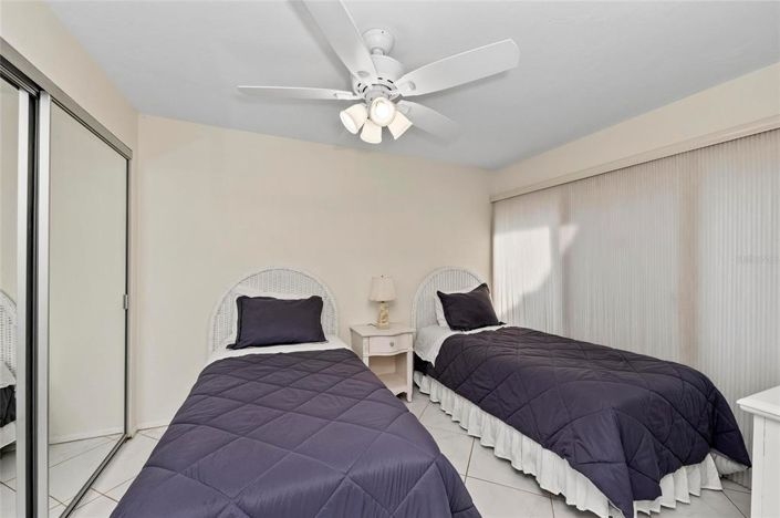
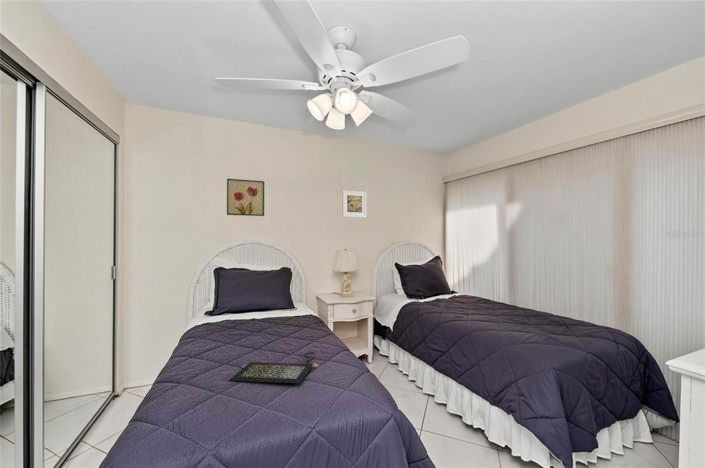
+ clutch bag (277, 370)
+ wall art (245, 197)
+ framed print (354, 204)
